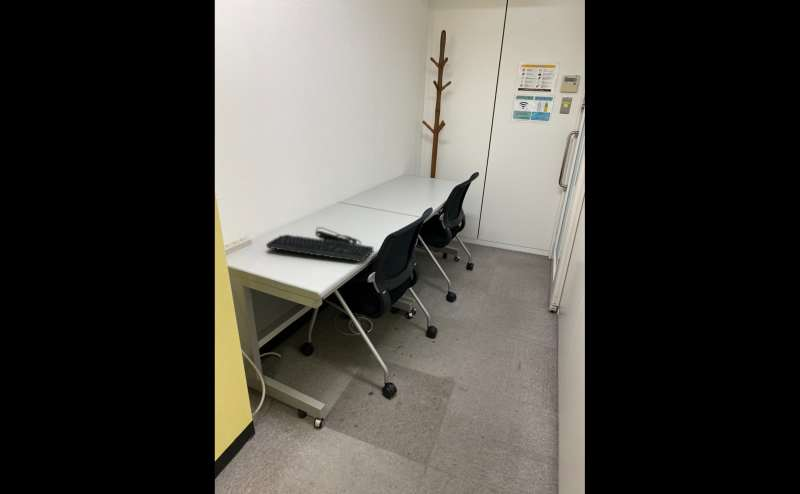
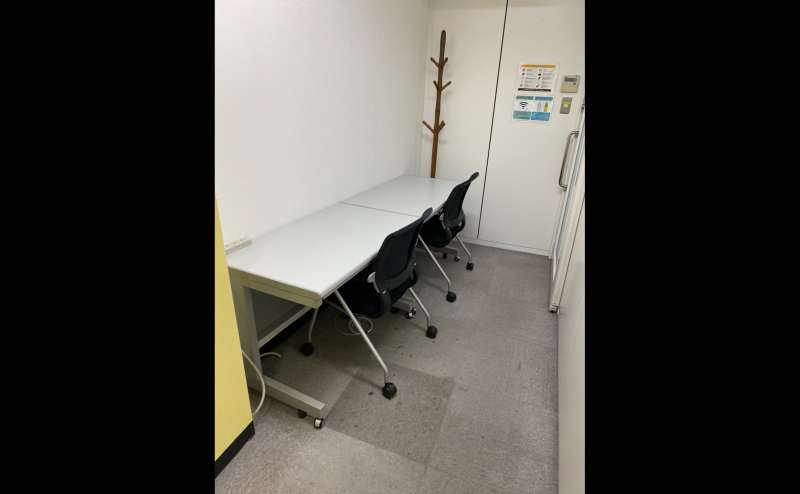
- keyboard (322, 240)
